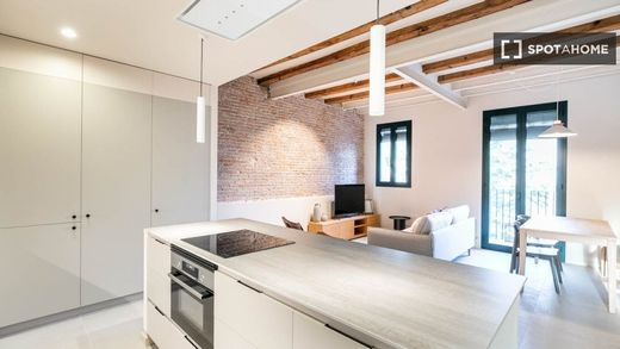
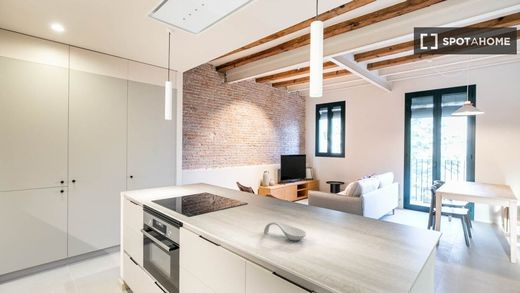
+ spoon rest (284, 230)
